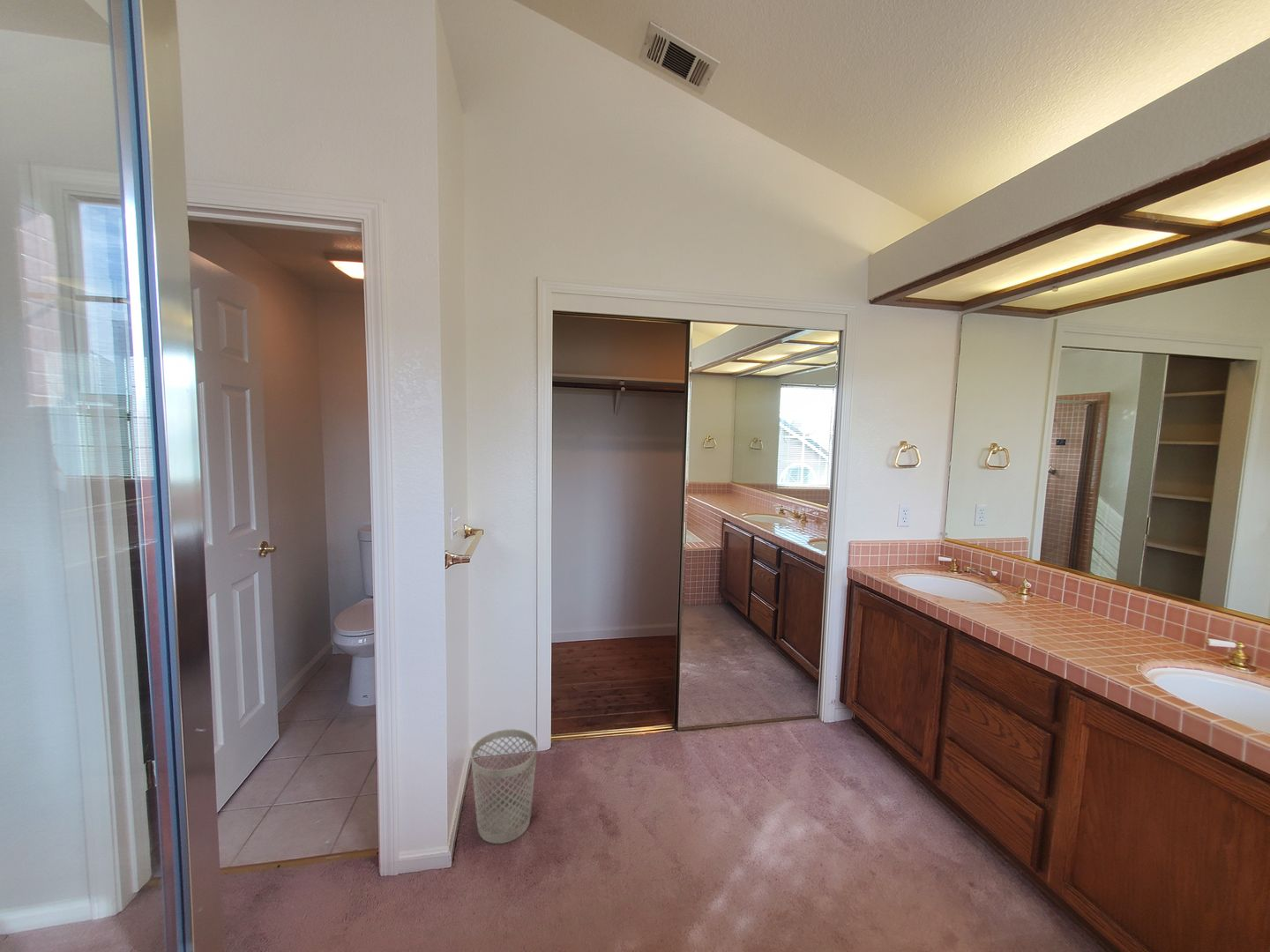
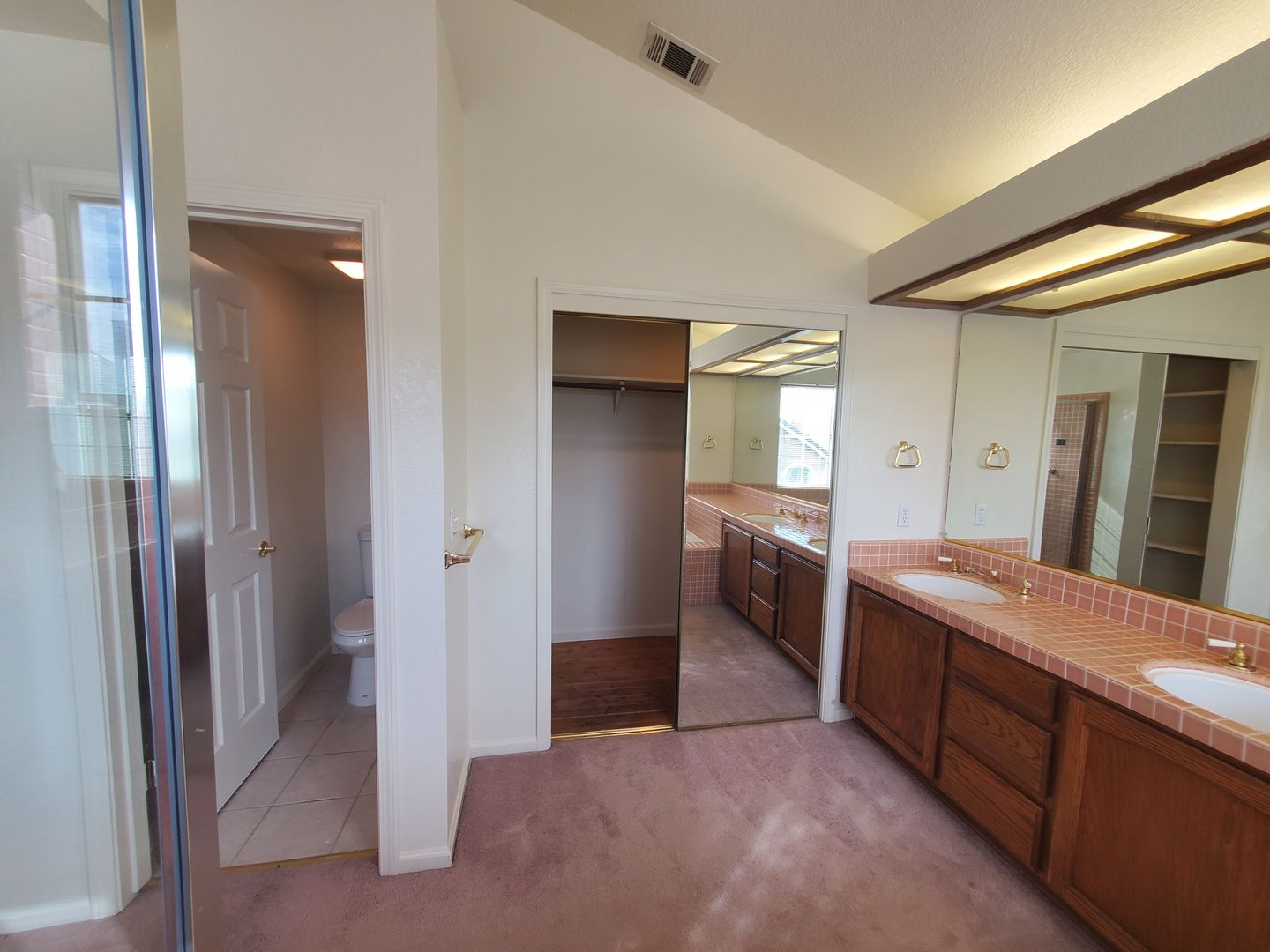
- wastebasket (504, 785)
